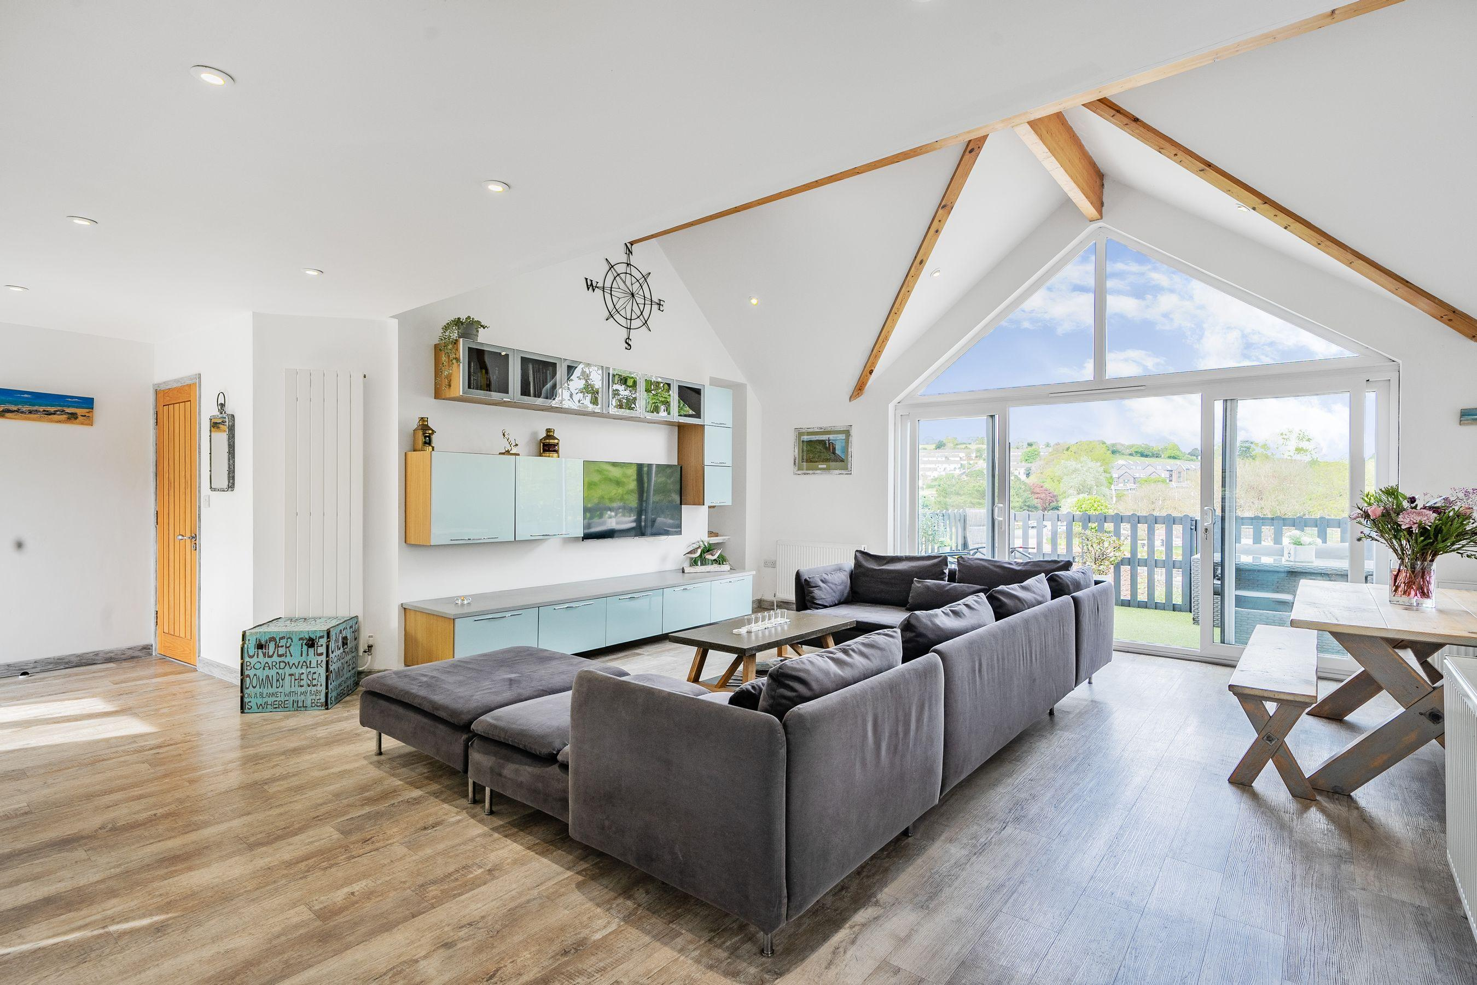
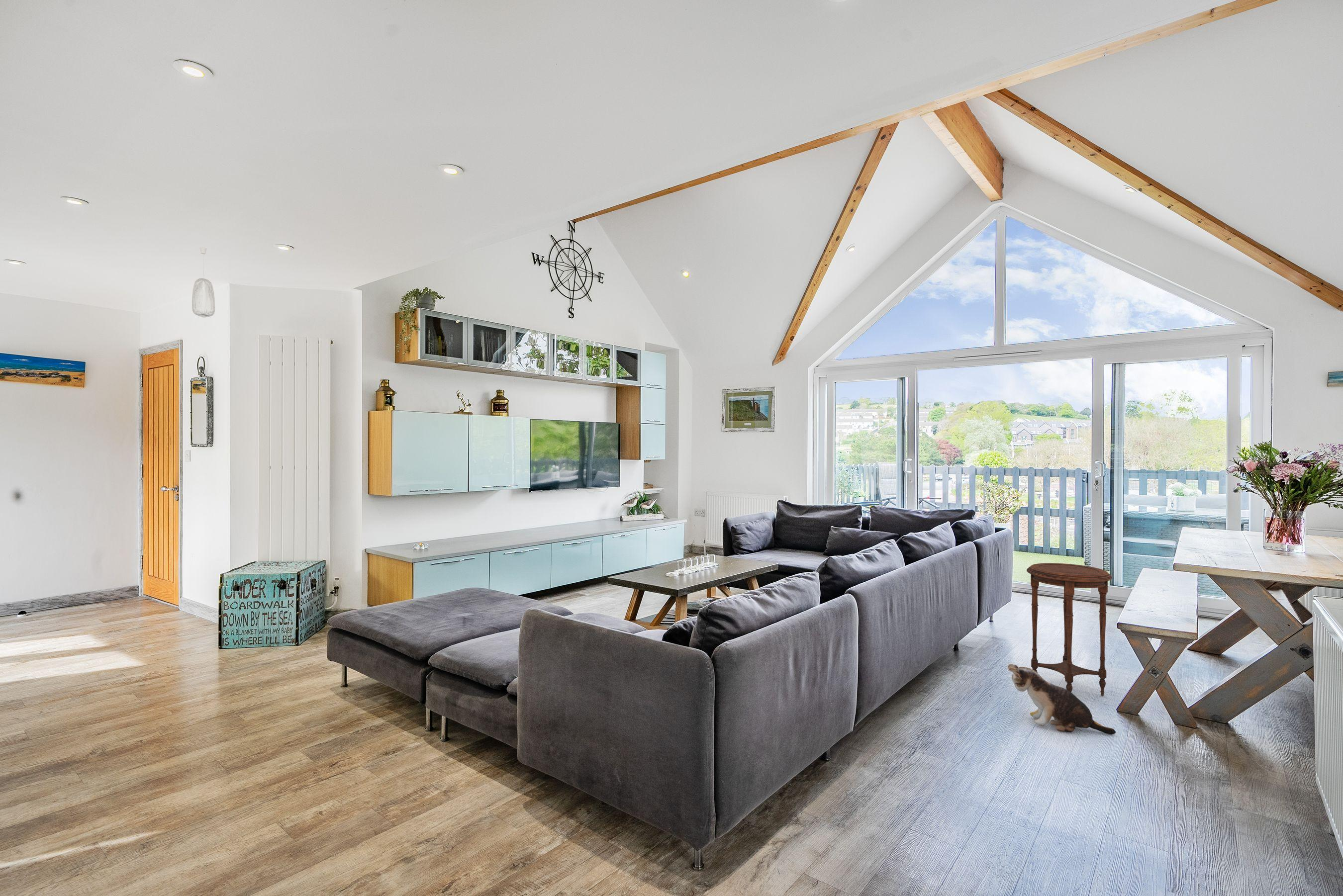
+ side table (1067, 629)
+ pendant light (202, 282)
+ plush toy (1060, 699)
